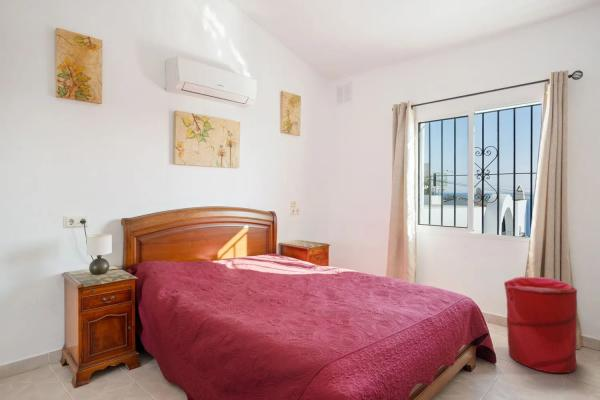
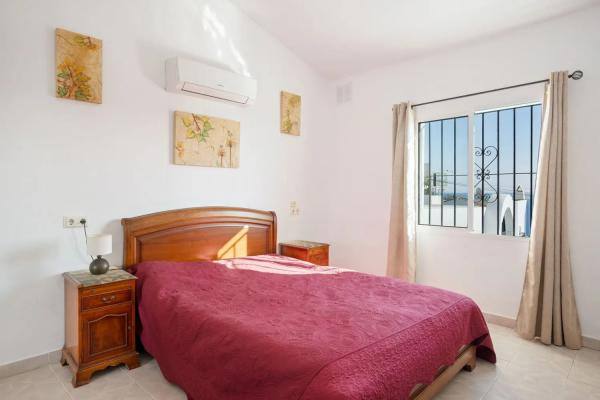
- laundry hamper (539, 320)
